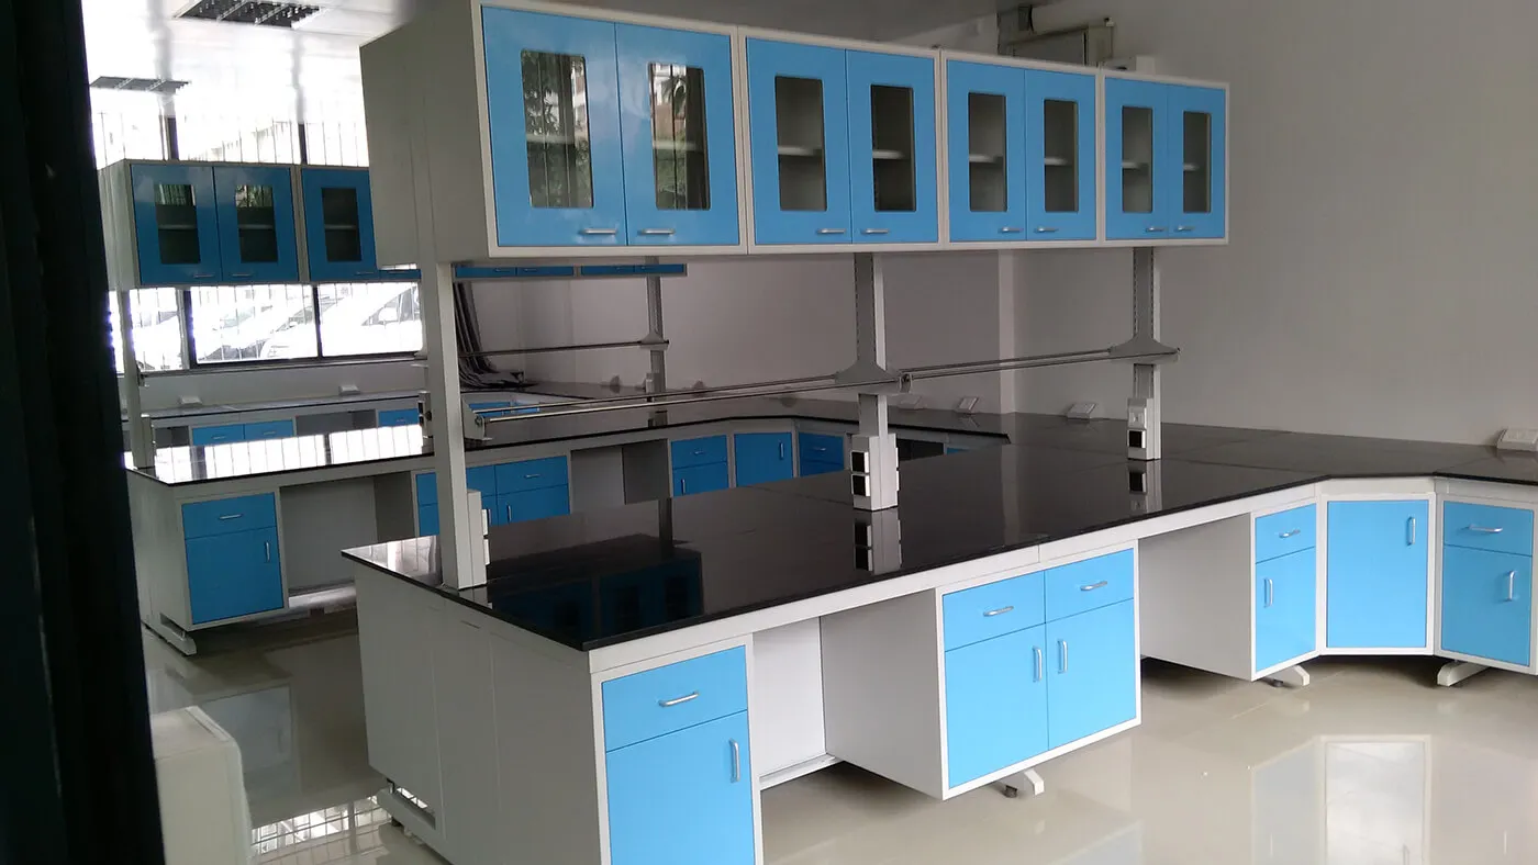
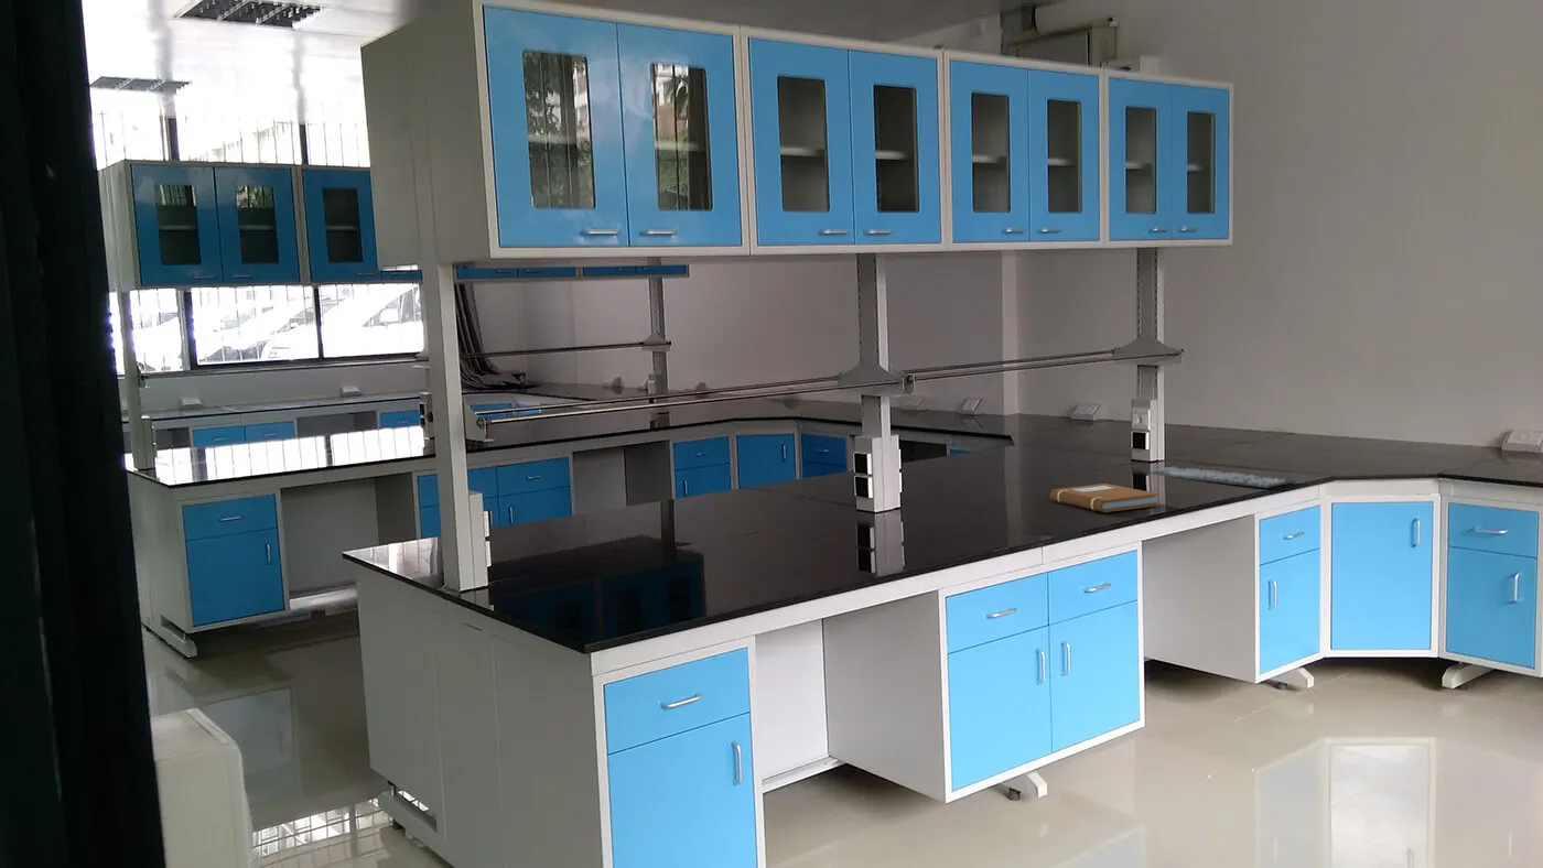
+ keyboard (1218, 476)
+ notebook (1101, 497)
